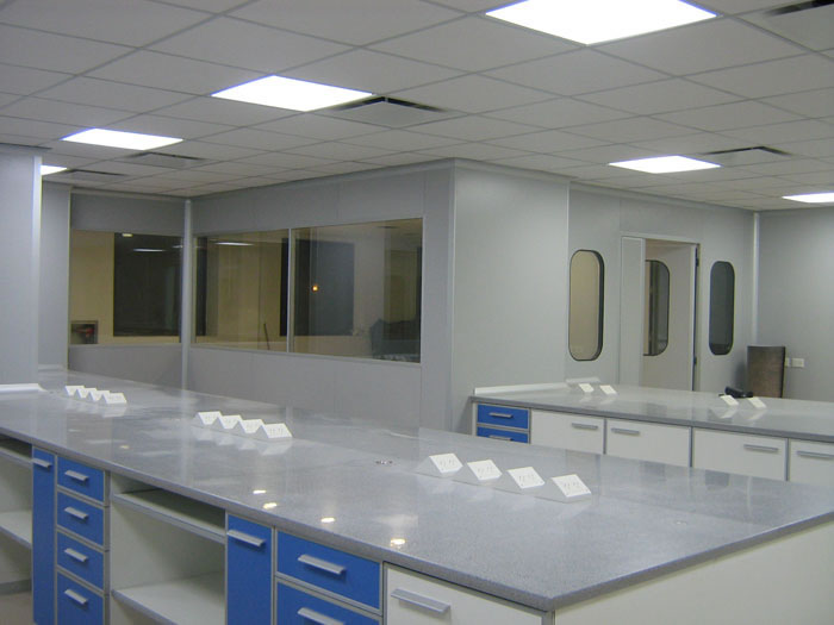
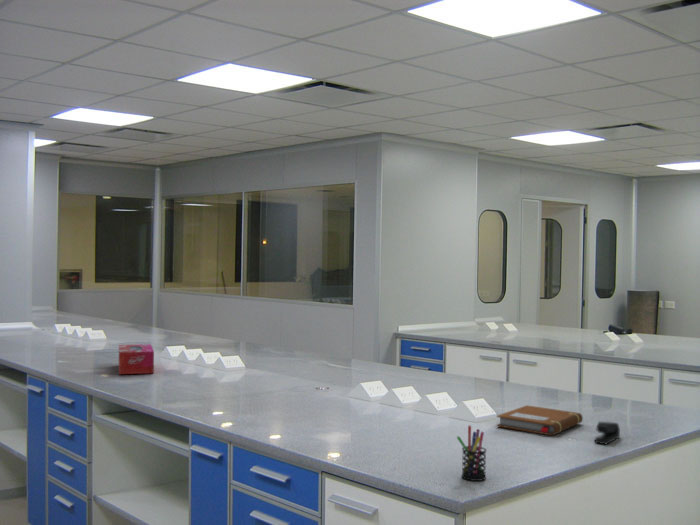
+ tissue box (135, 358)
+ pen holder (470, 452)
+ stapler (607, 429)
+ notebook (539, 420)
